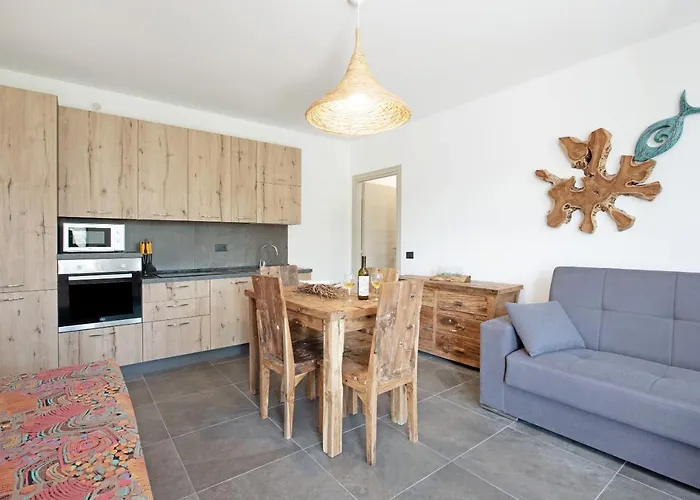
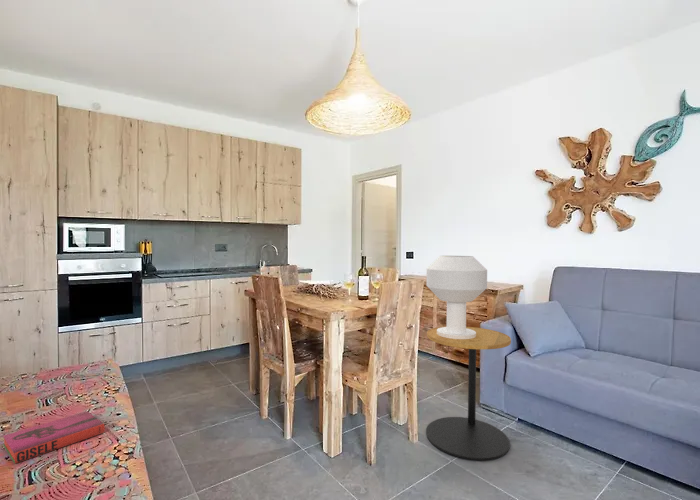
+ table lamp (455, 294)
+ hardback book (55, 434)
+ side table (468, 386)
